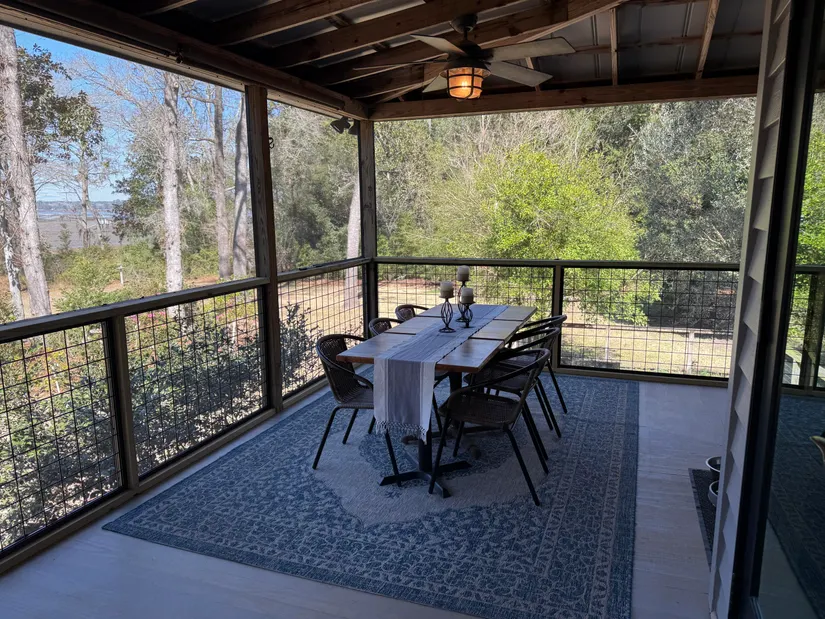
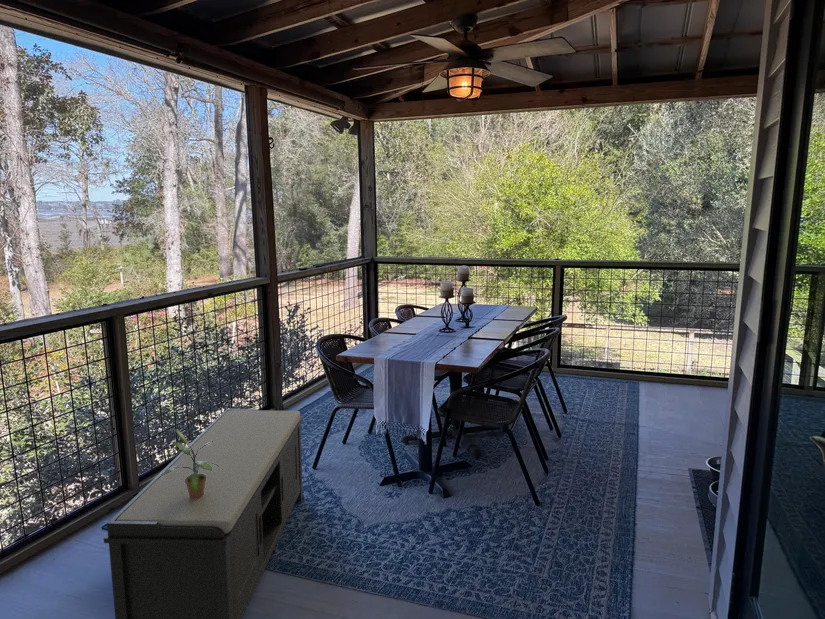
+ potted plant (192, 459)
+ bench (228, 508)
